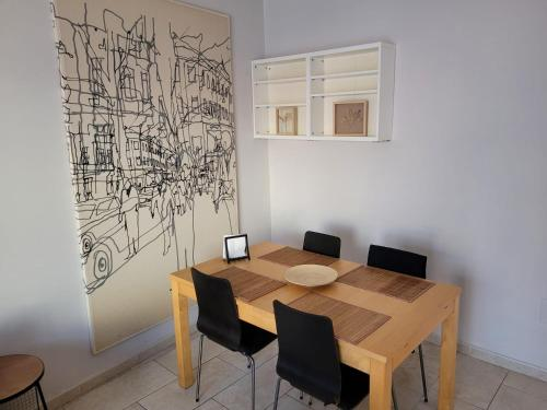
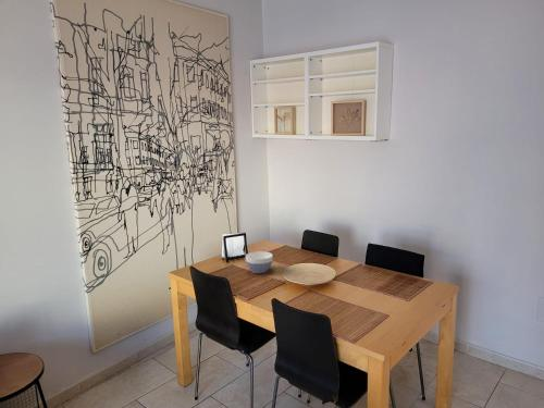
+ bowl (259, 262)
